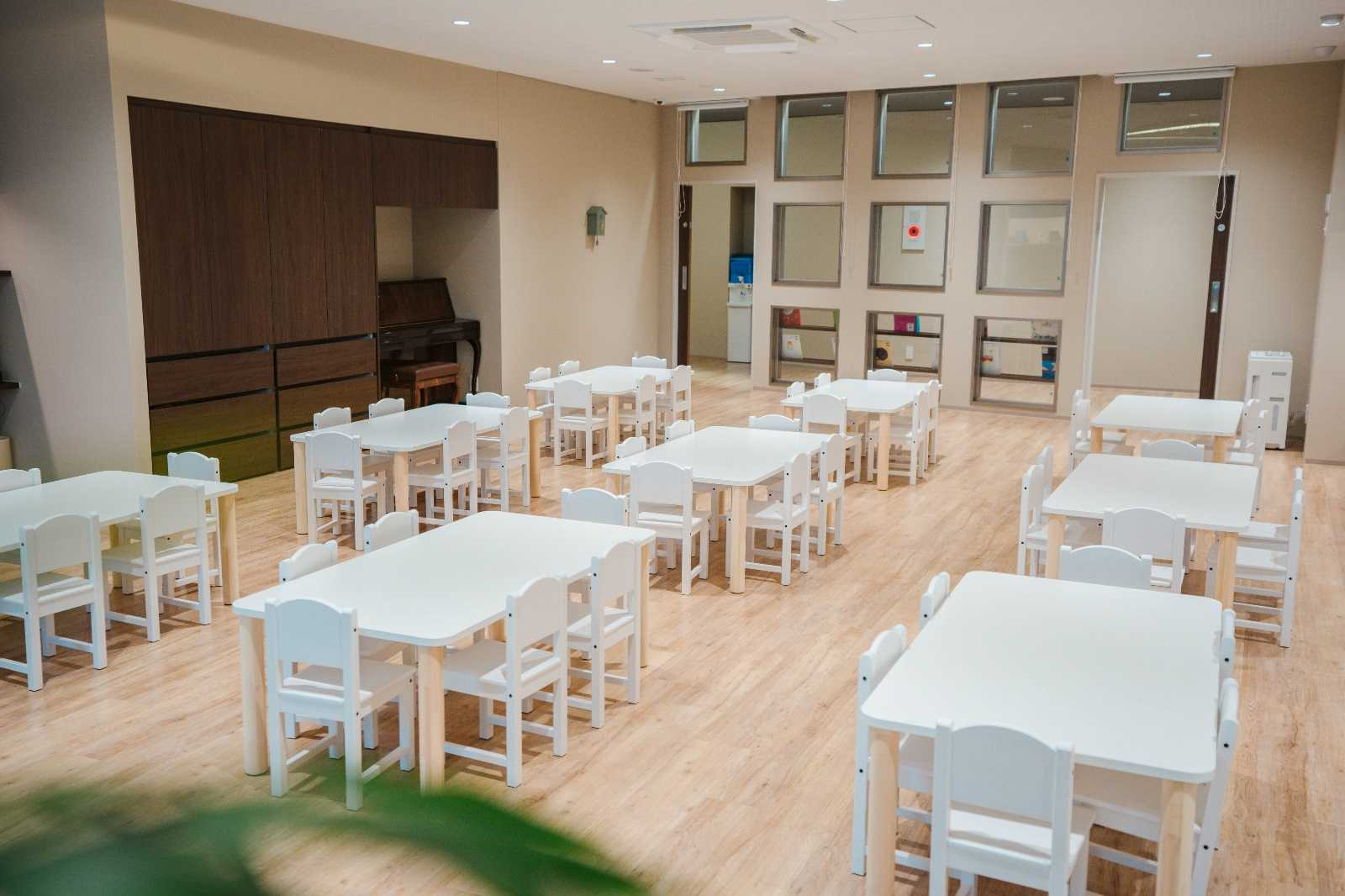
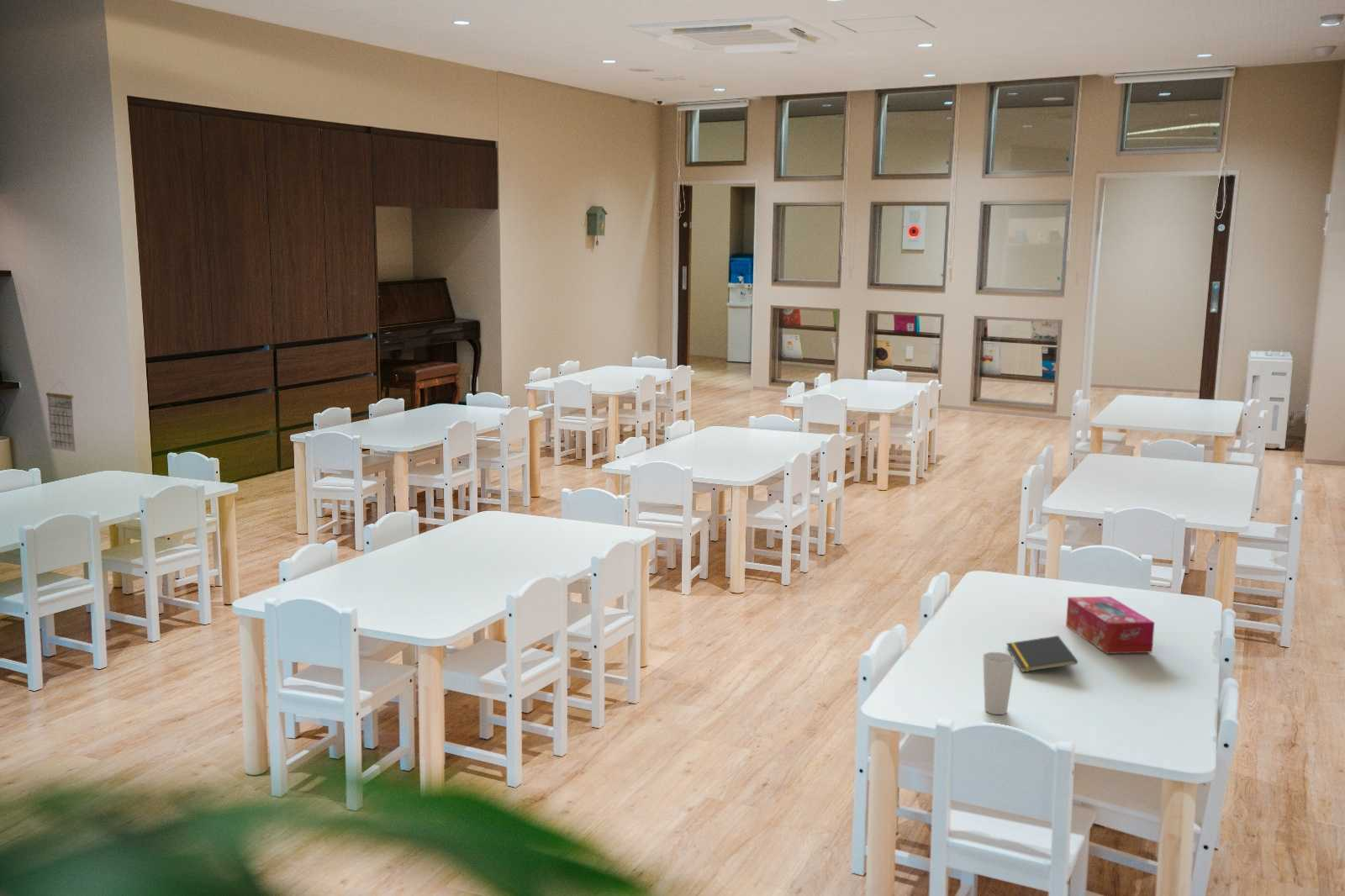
+ calendar (61, 415)
+ notepad (1041, 653)
+ tissue box (1108, 624)
+ cup (997, 683)
